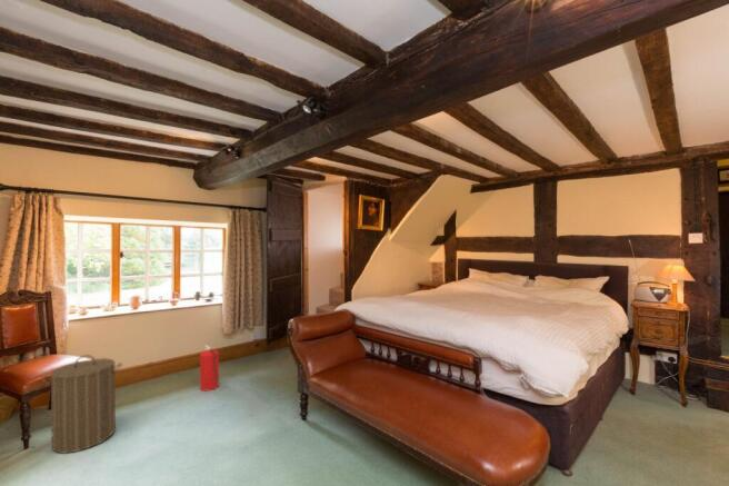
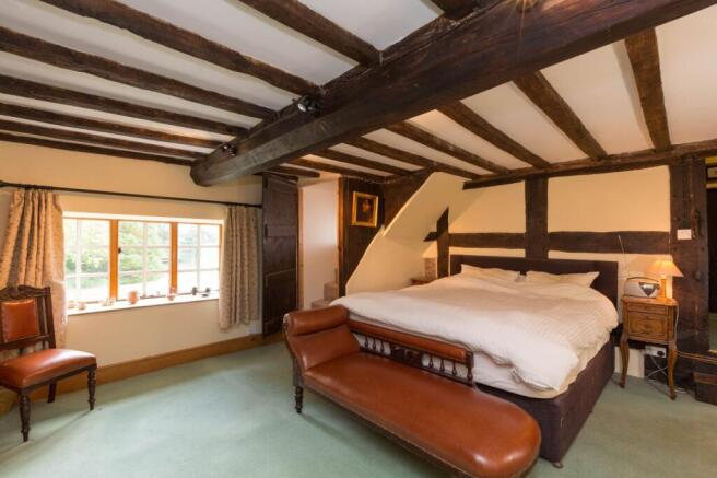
- laundry hamper (84, 397)
- fire extinguisher (211, 367)
